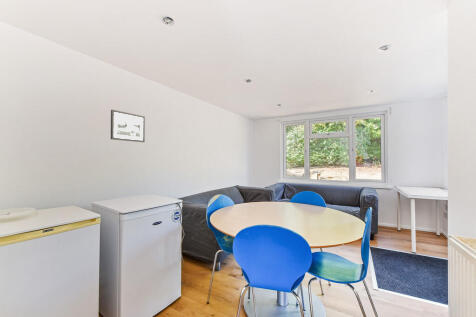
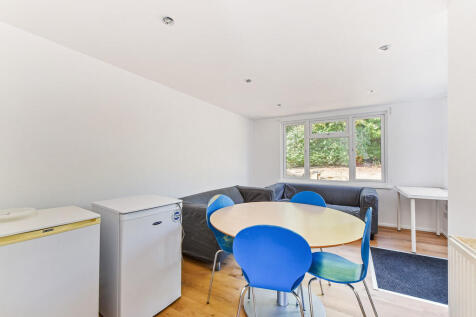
- picture frame (128, 127)
